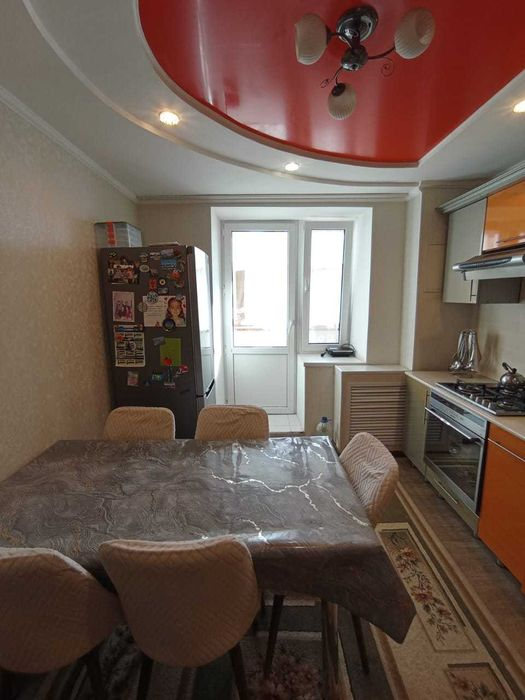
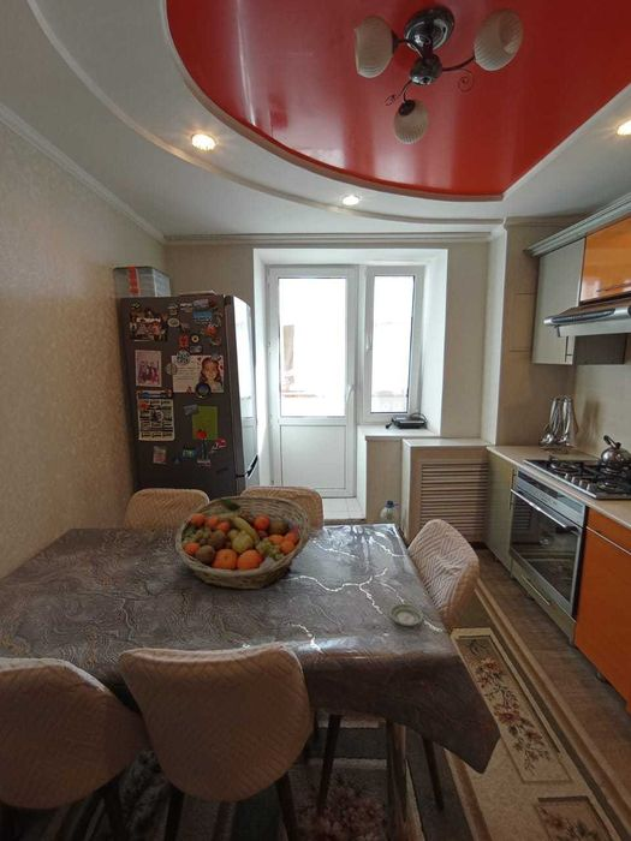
+ fruit basket (243, 538)
+ saucer (405, 616)
